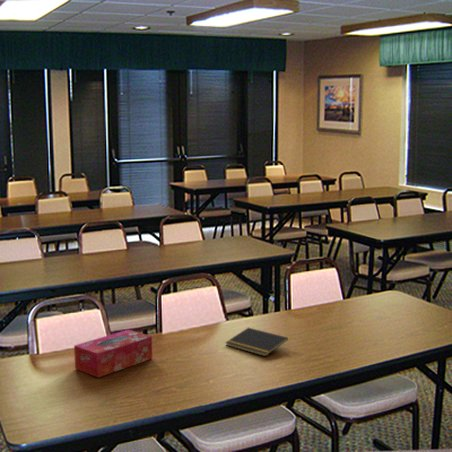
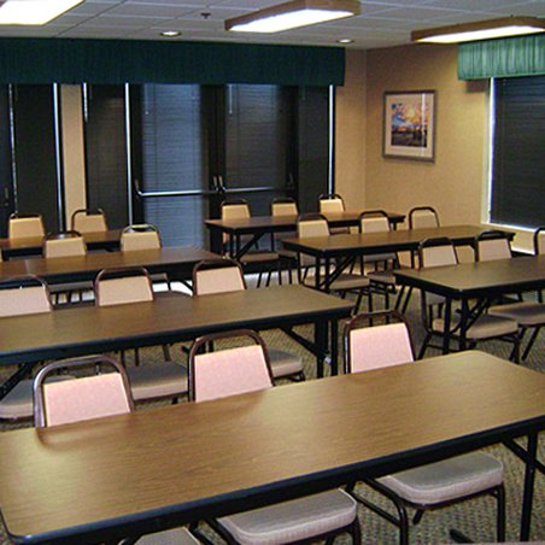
- tissue box (114, 352)
- notepad (256, 341)
